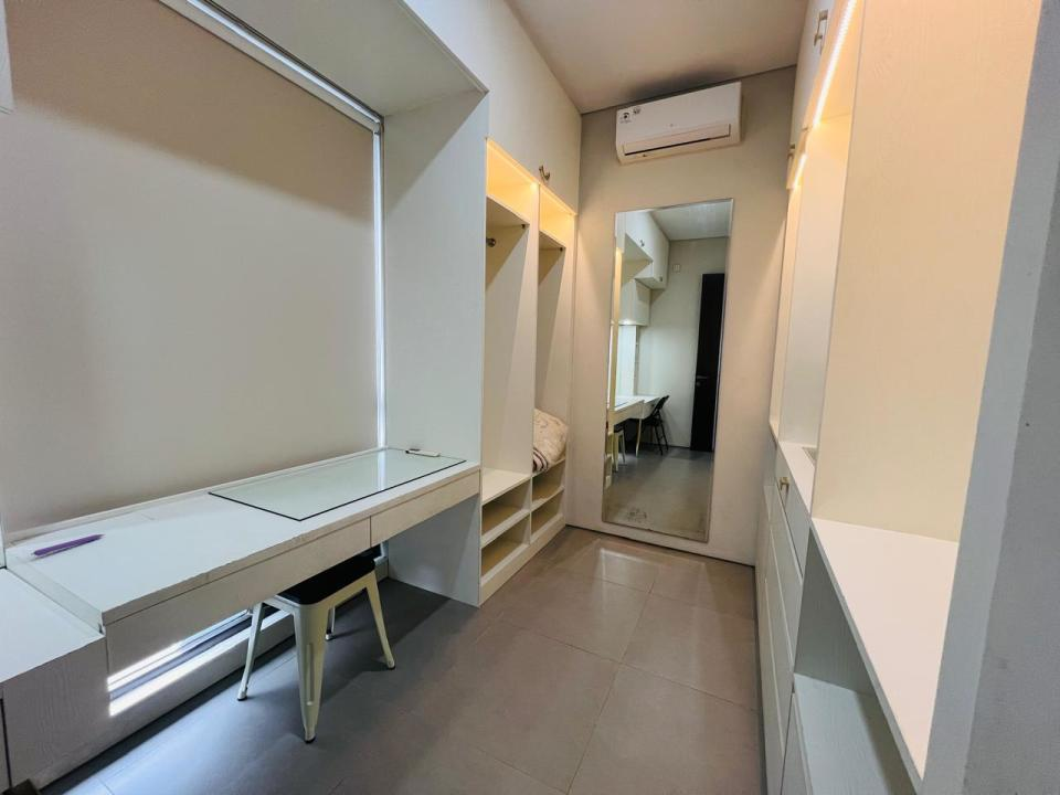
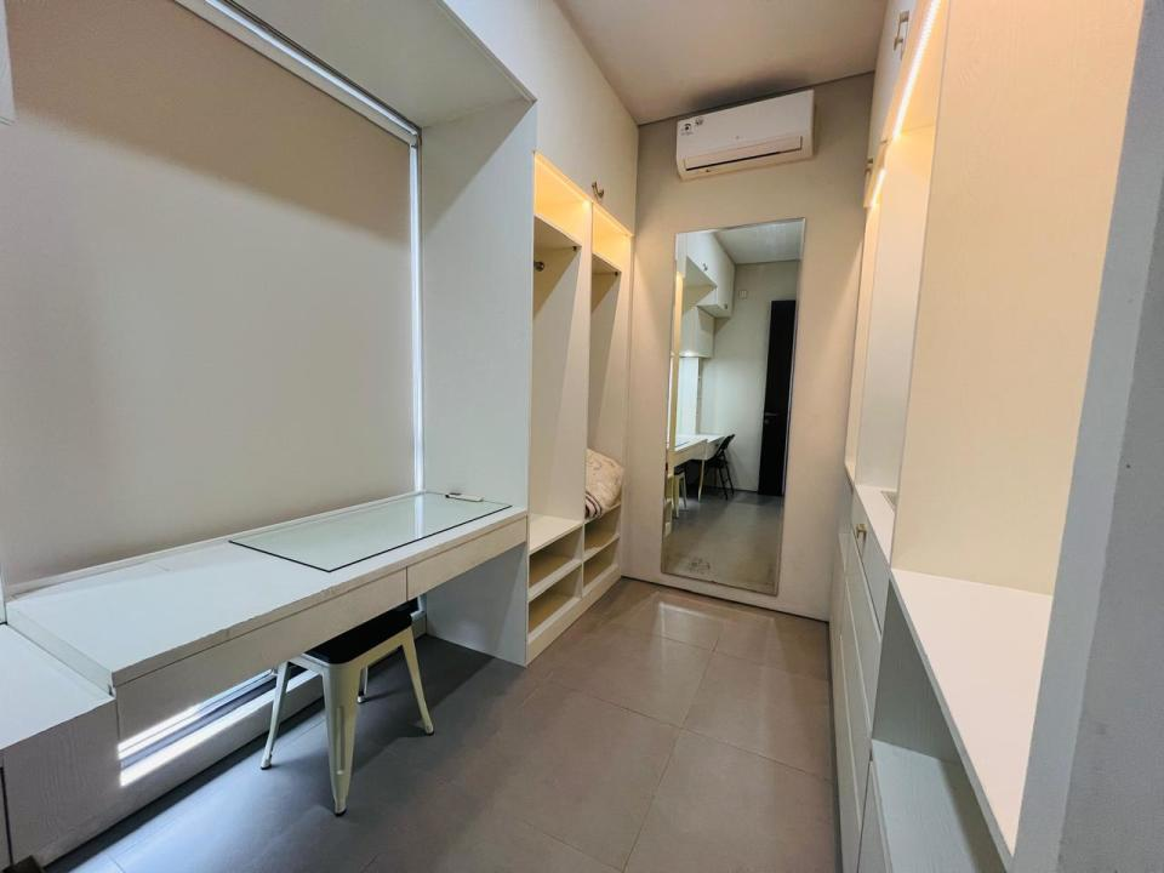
- pen (71, 543)
